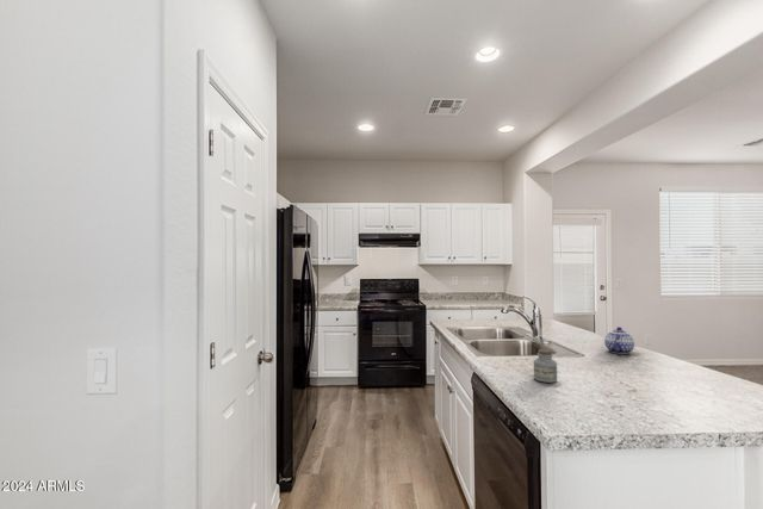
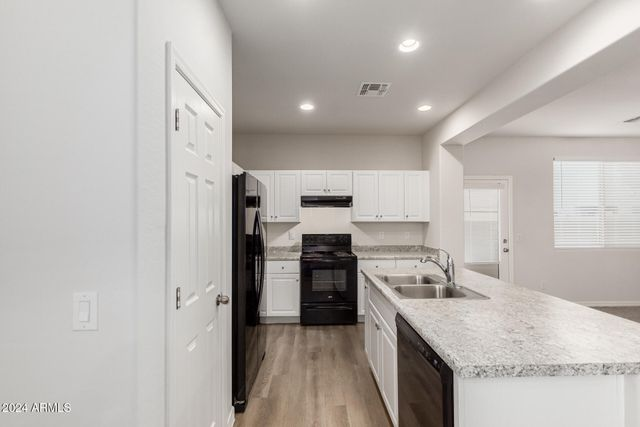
- teapot (619, 339)
- jar (545, 365)
